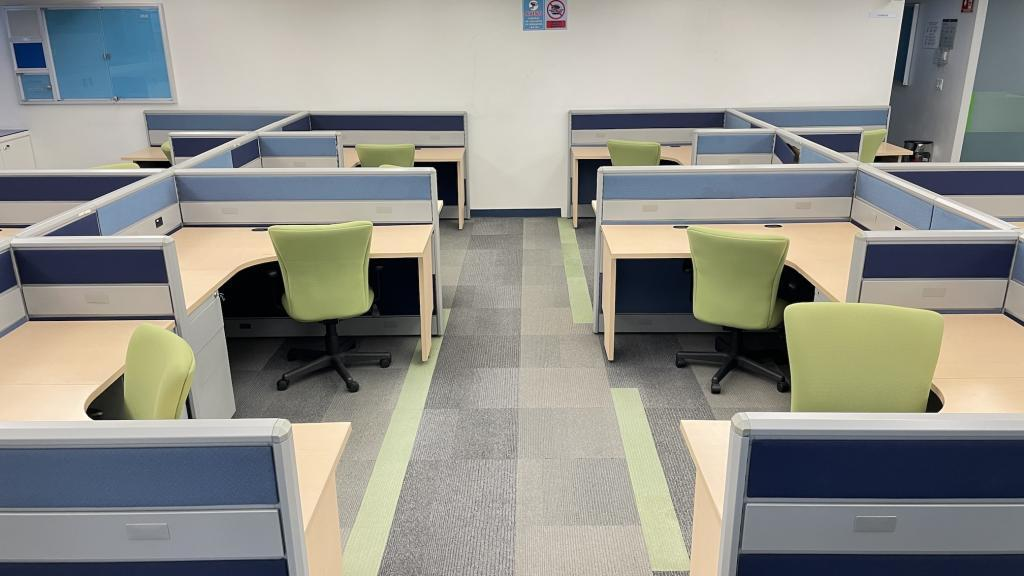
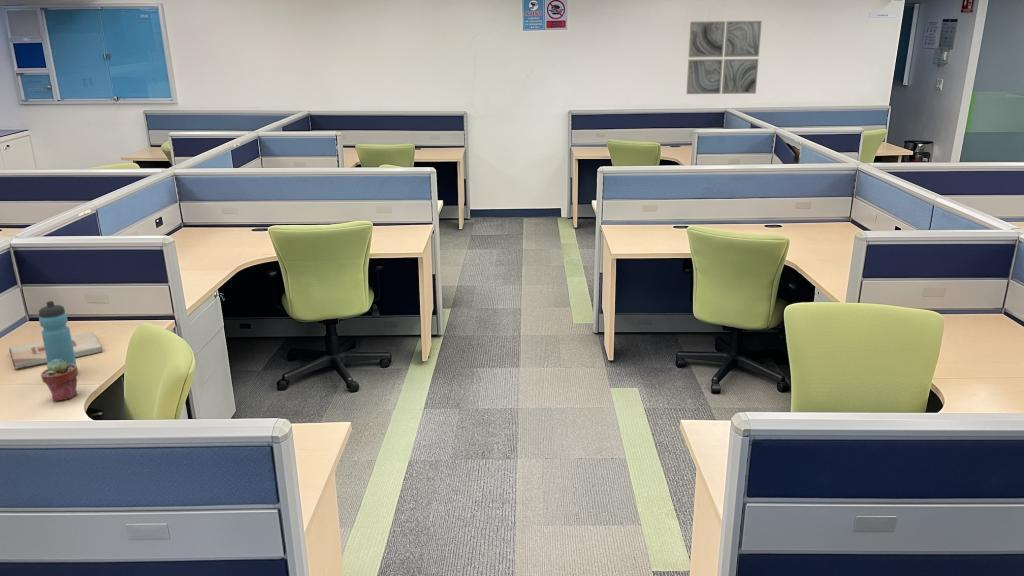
+ wooden plaque (45, 352)
+ water bottle (57, 339)
+ potted succulent (60, 377)
+ wall art (722, 59)
